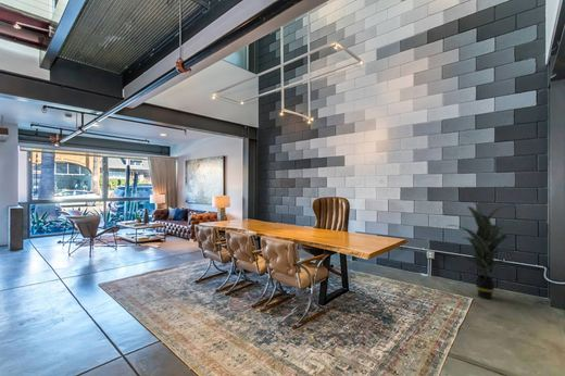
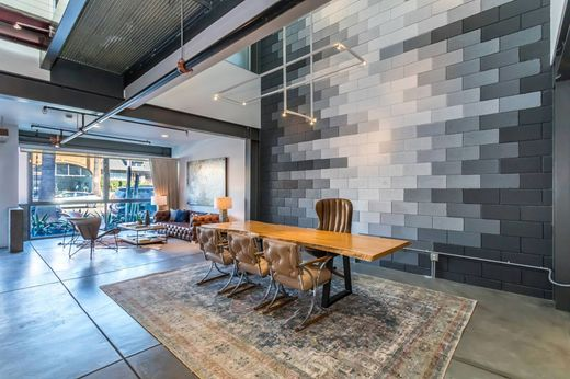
- indoor plant (480, 247)
